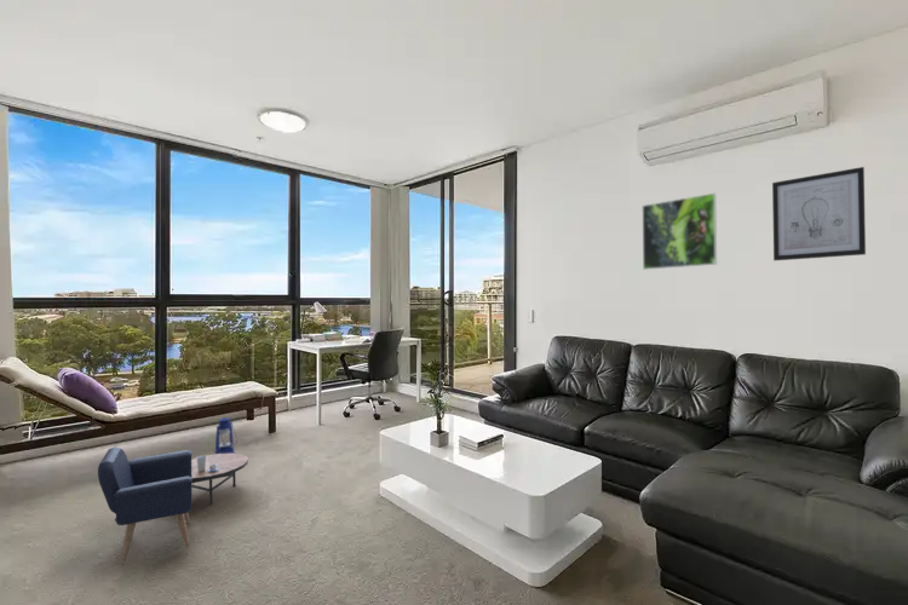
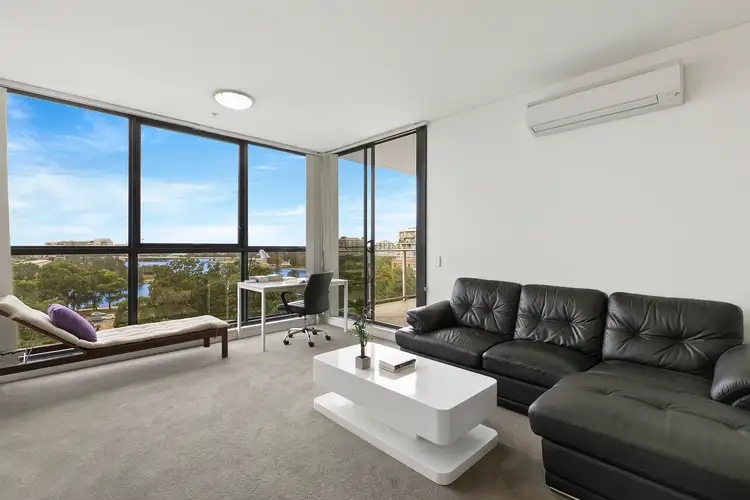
- wall art (816, 217)
- lantern (222, 438)
- armchair (186, 476)
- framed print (677, 234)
